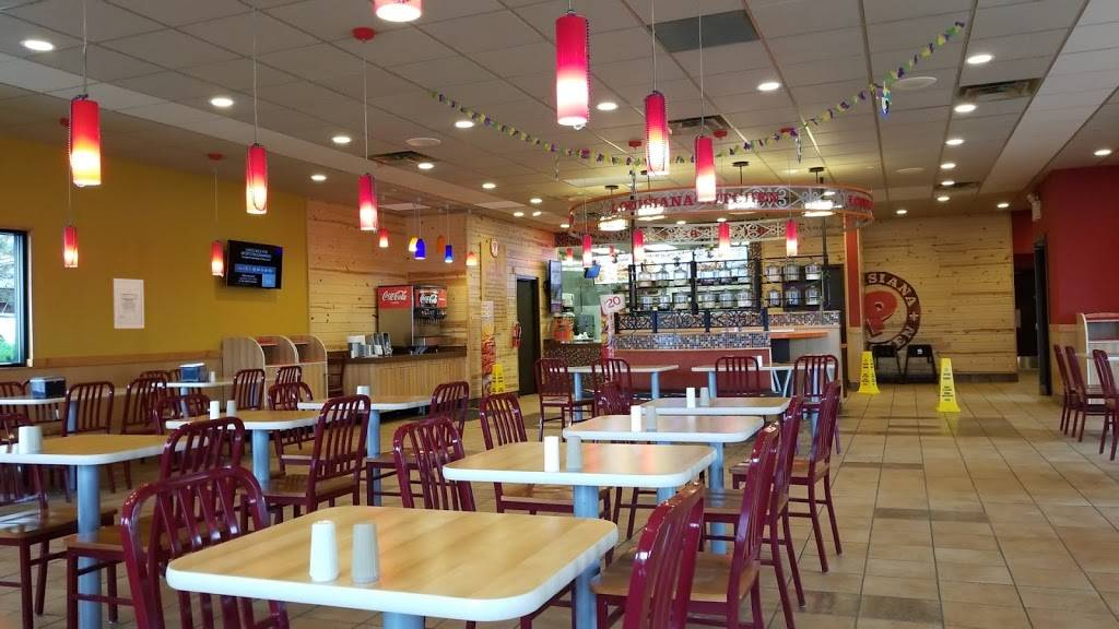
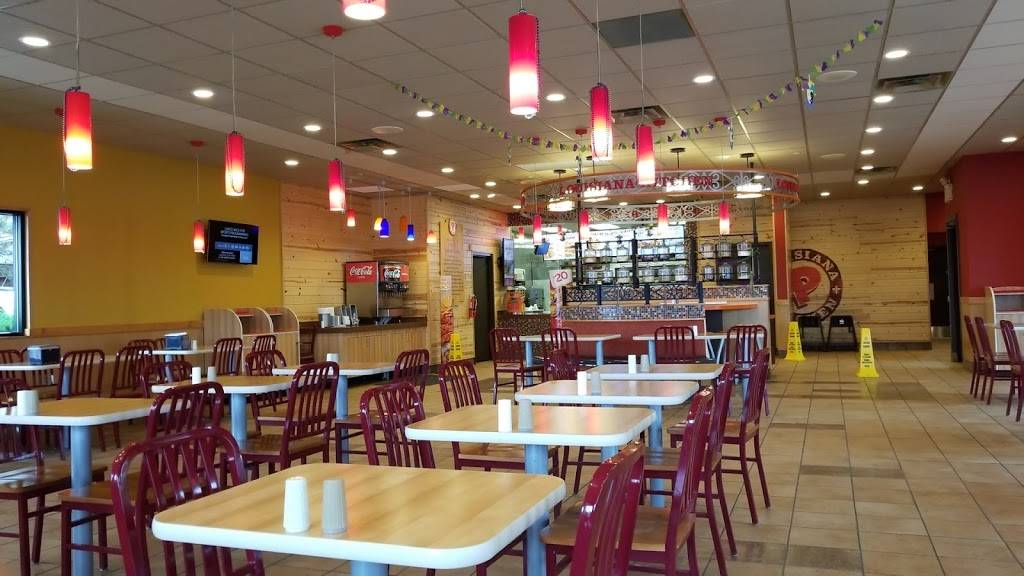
- wall art (129, 304)
